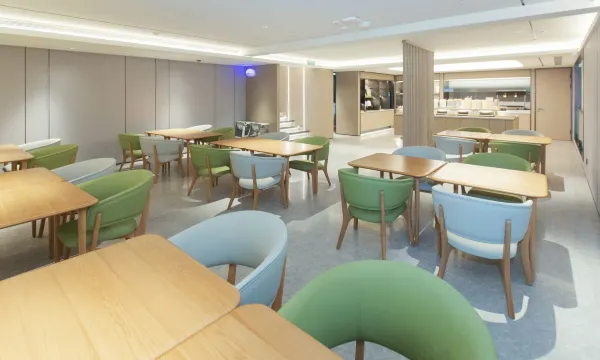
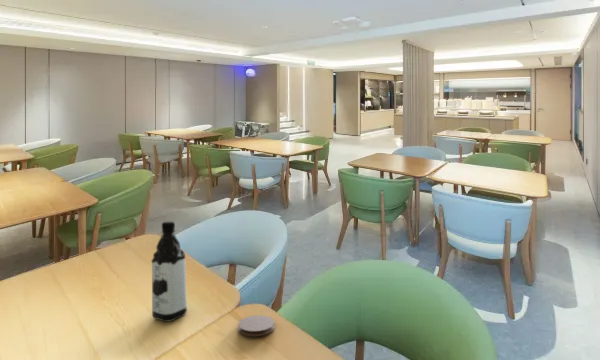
+ coaster (256, 325)
+ water bottle (168, 269)
